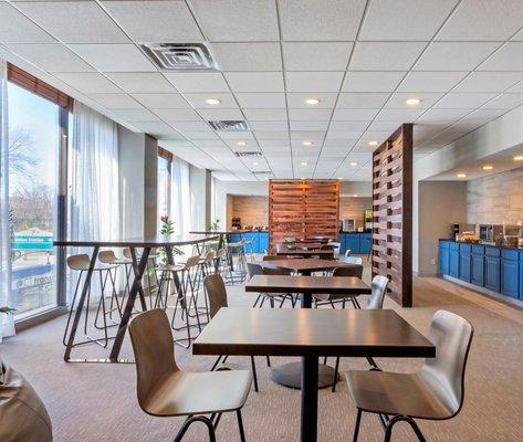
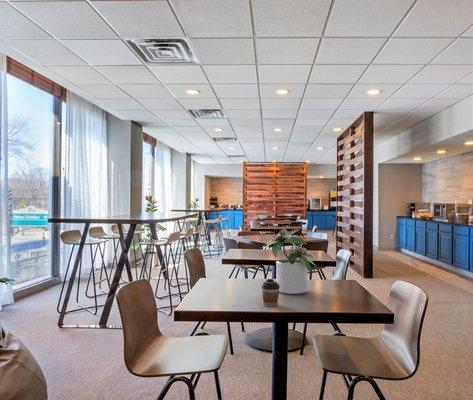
+ potted plant (287, 260)
+ coffee cup (270, 292)
